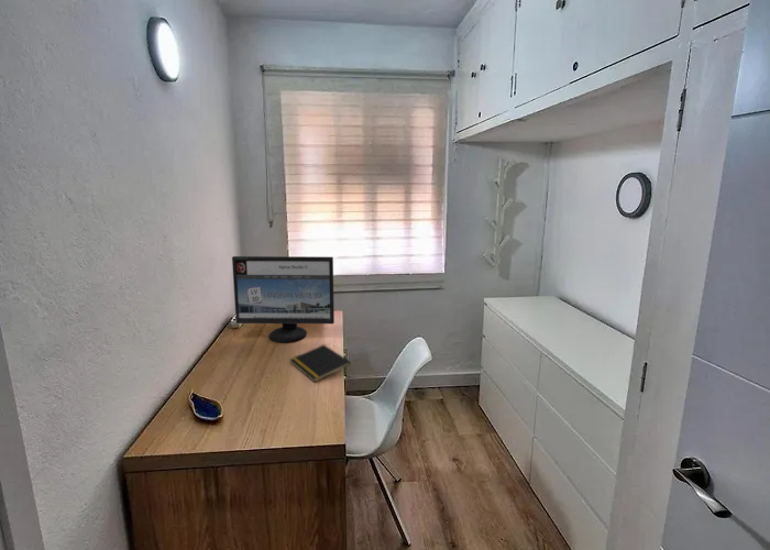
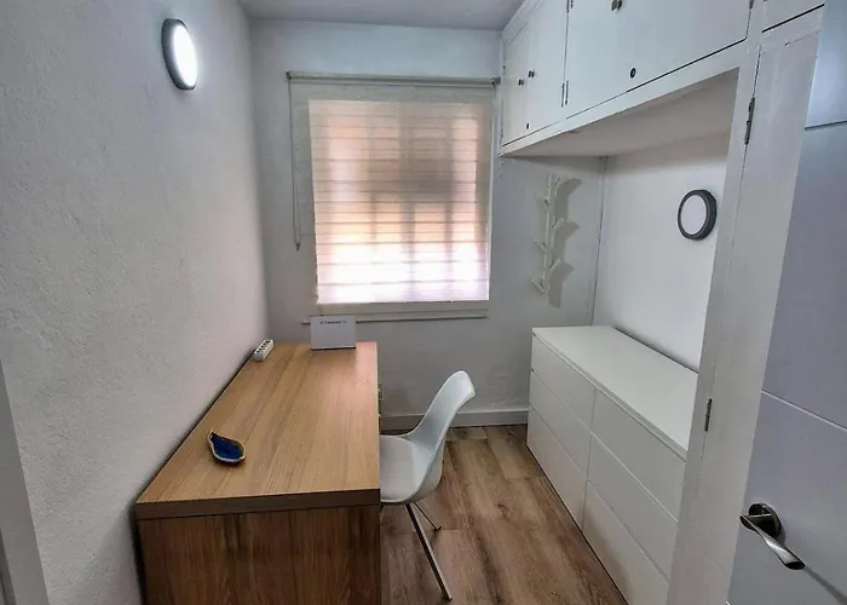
- computer monitor (286, 296)
- notepad (319, 362)
